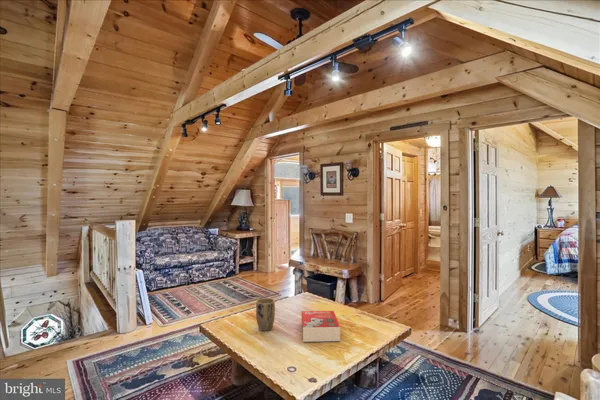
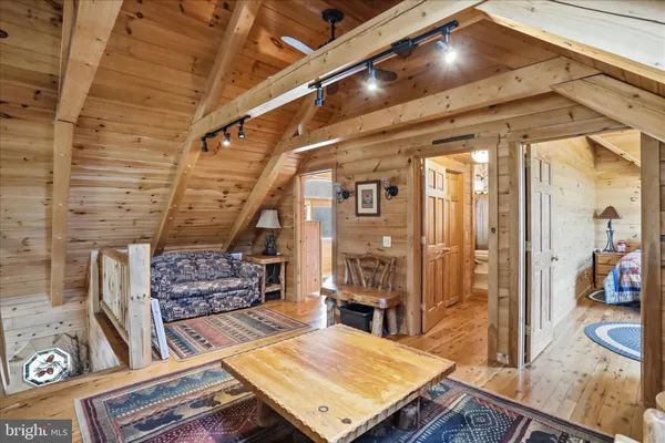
- plant pot (265, 314)
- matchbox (319, 325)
